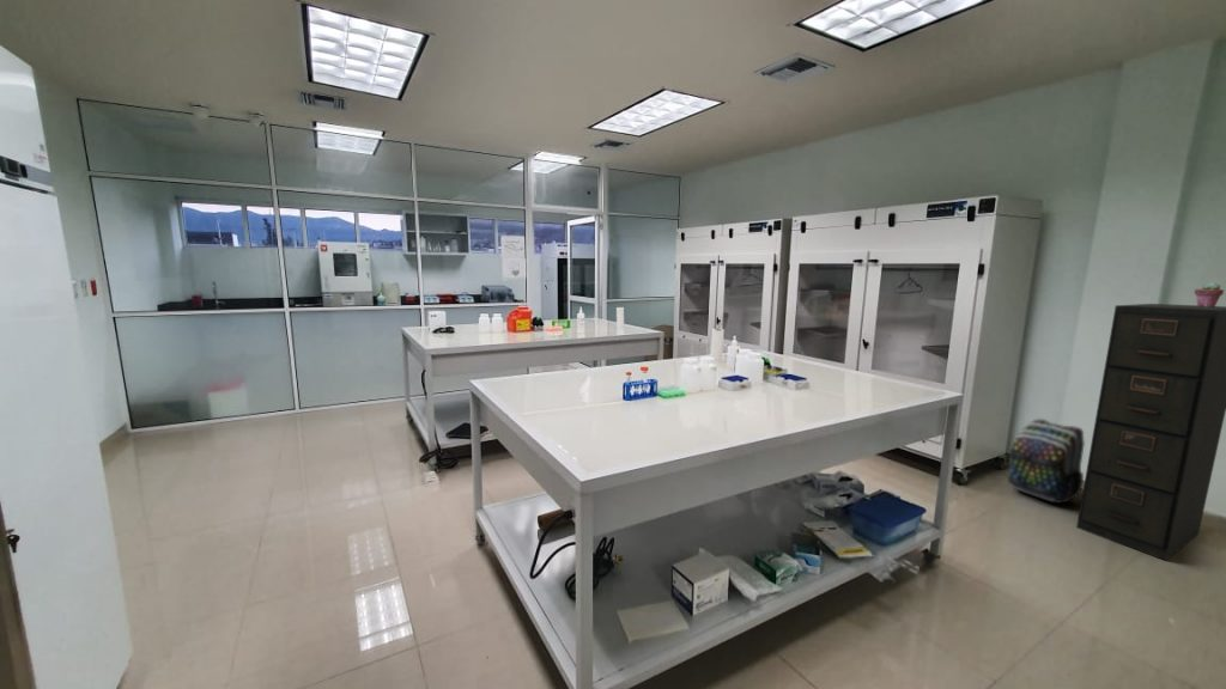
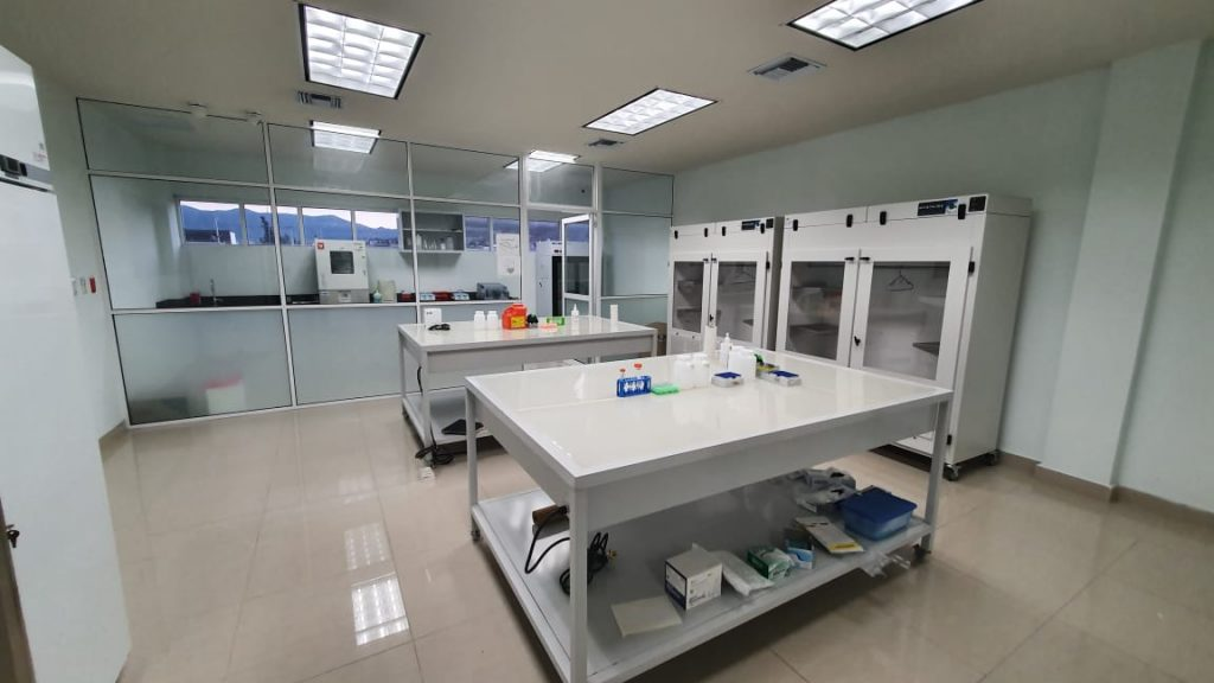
- backpack (1045, 459)
- filing cabinet (1157, 423)
- potted succulent (1208, 293)
